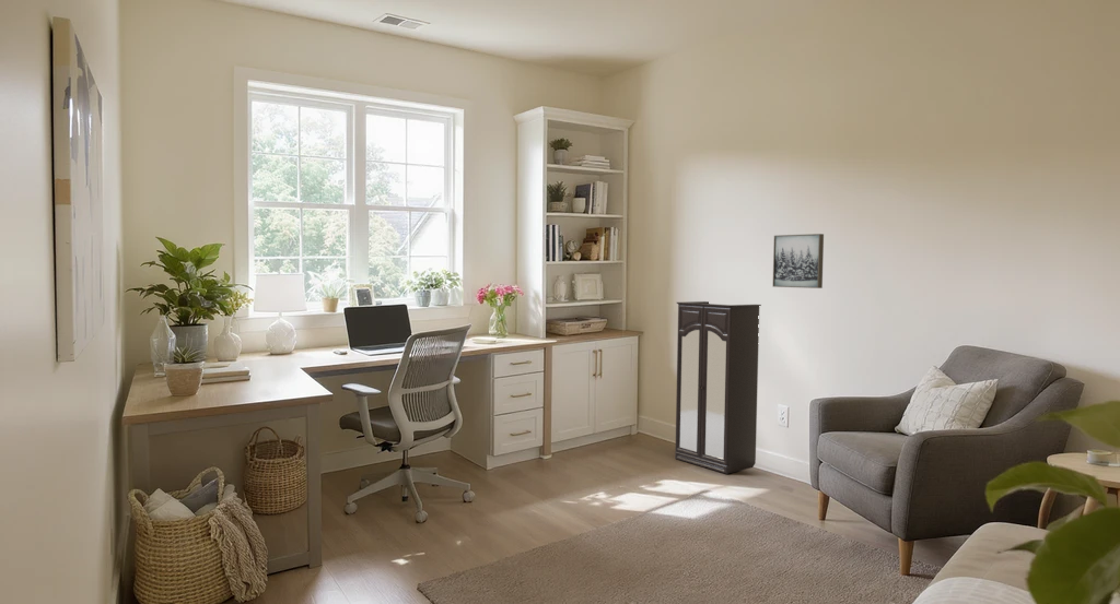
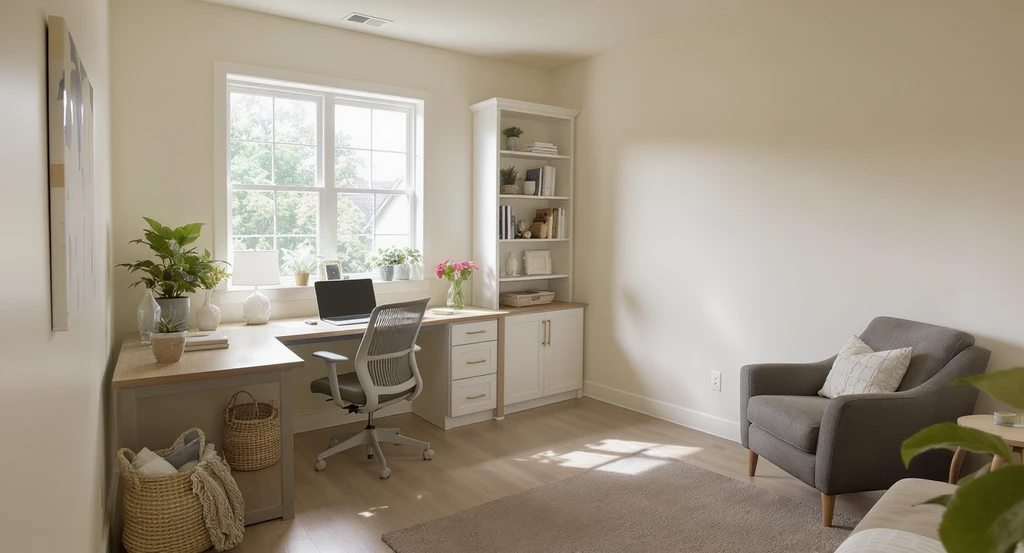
- cabinet (715, 383)
- wall art (797, 261)
